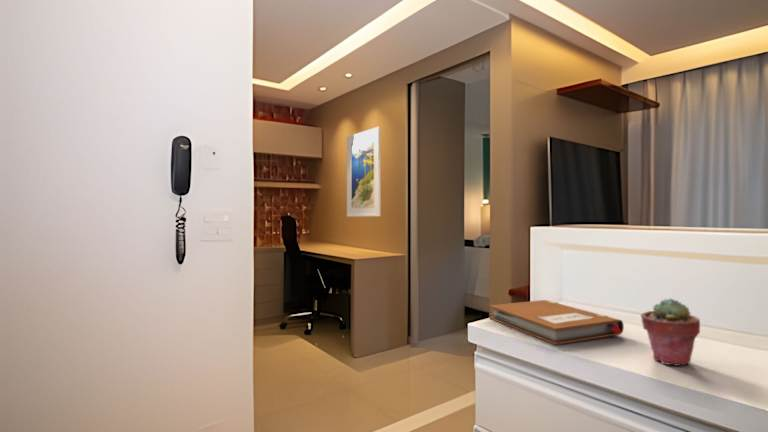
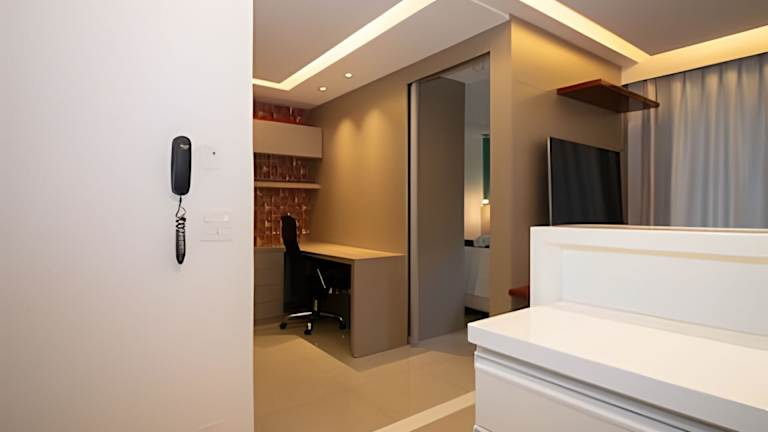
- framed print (362, 174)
- potted succulent (670, 329)
- notebook (553, 319)
